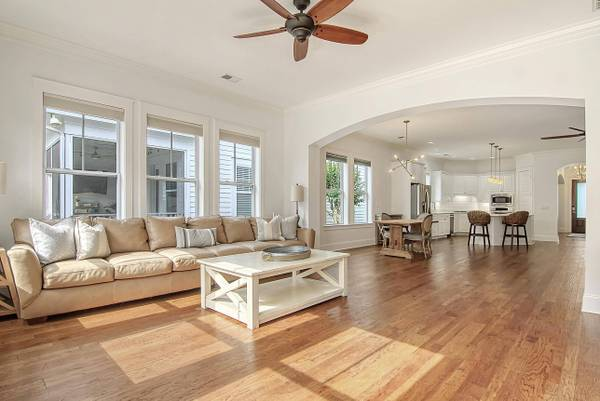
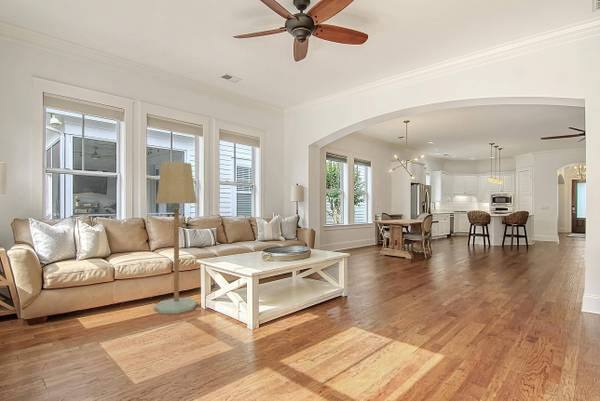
+ floor lamp (176, 235)
